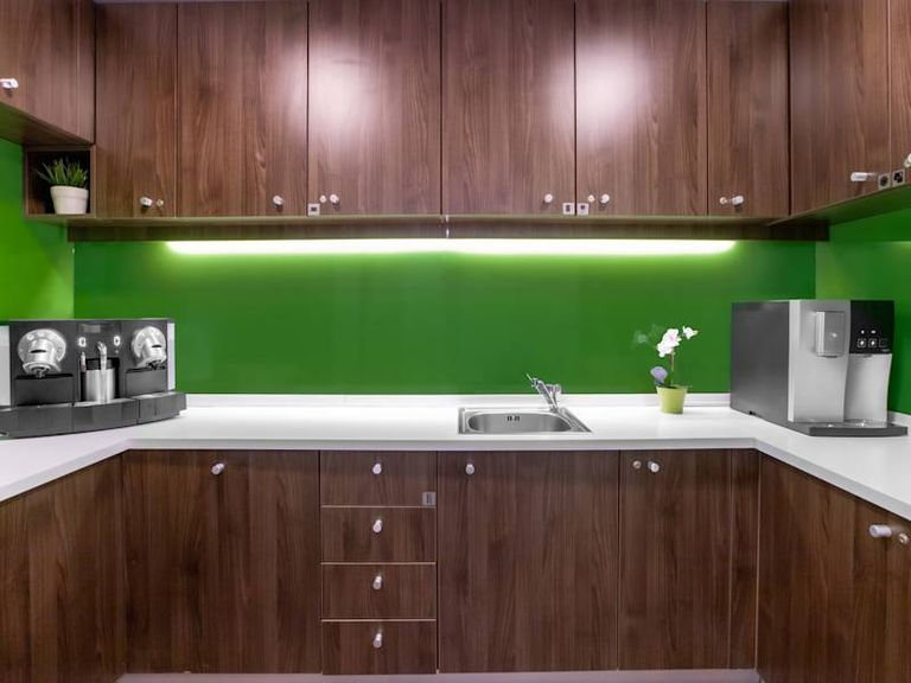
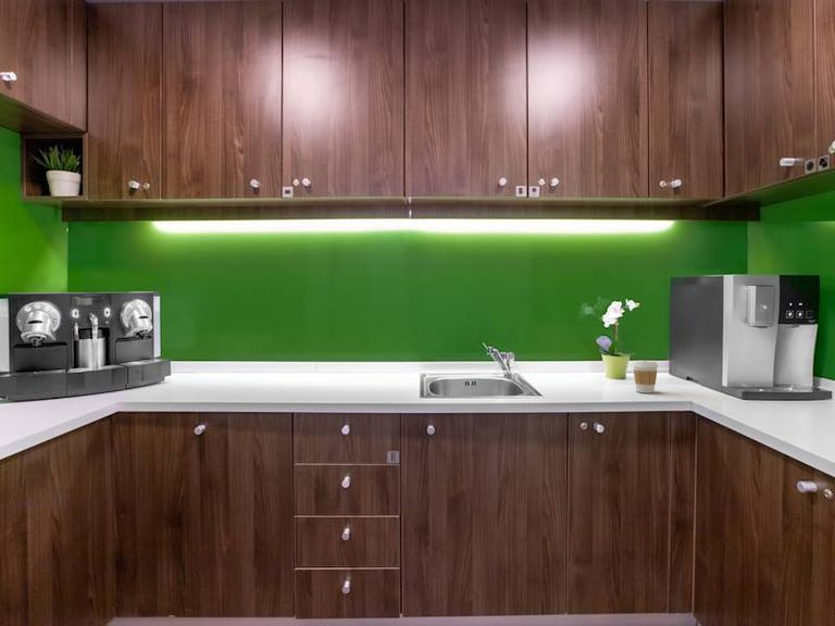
+ coffee cup (645, 375)
